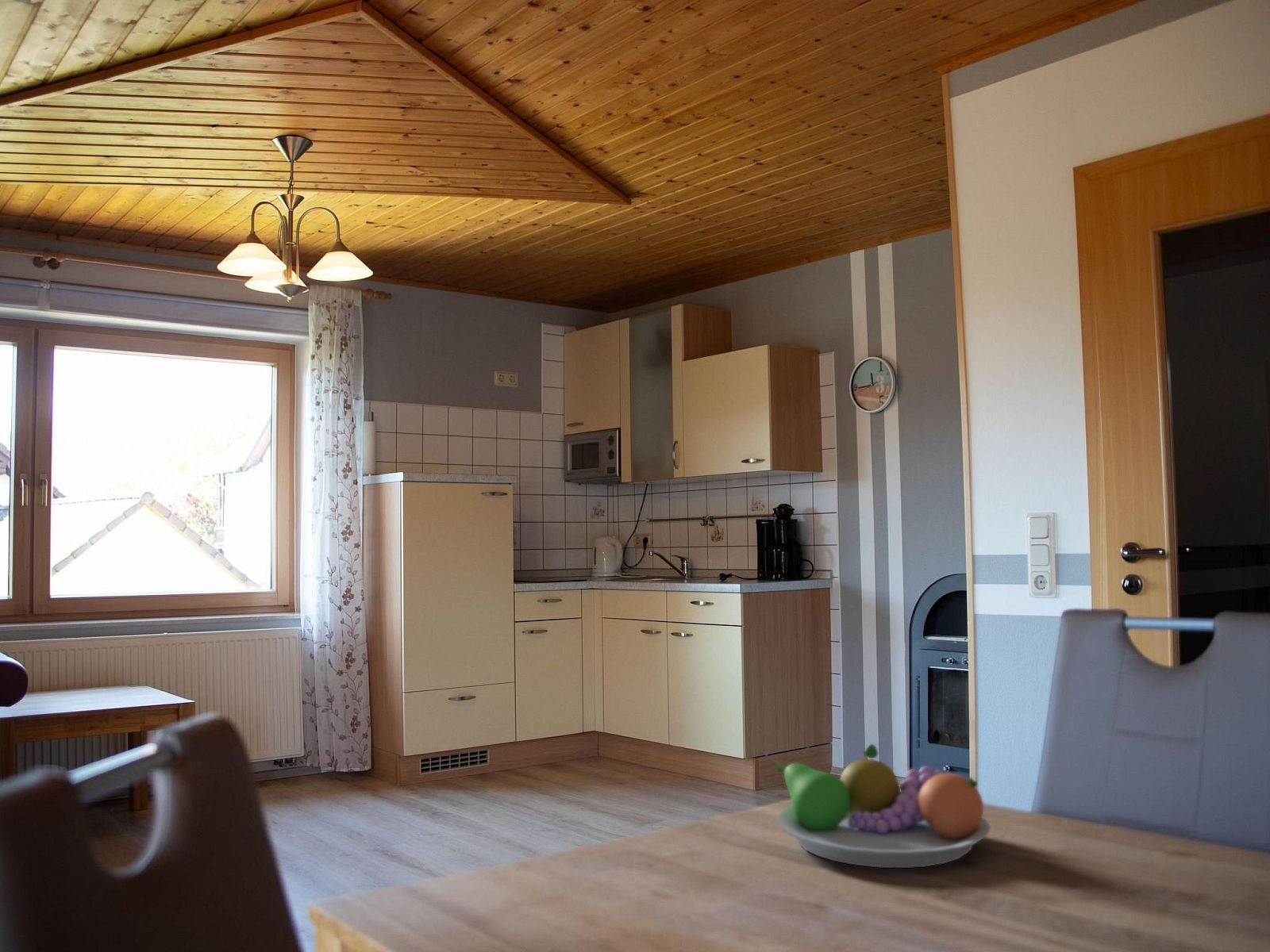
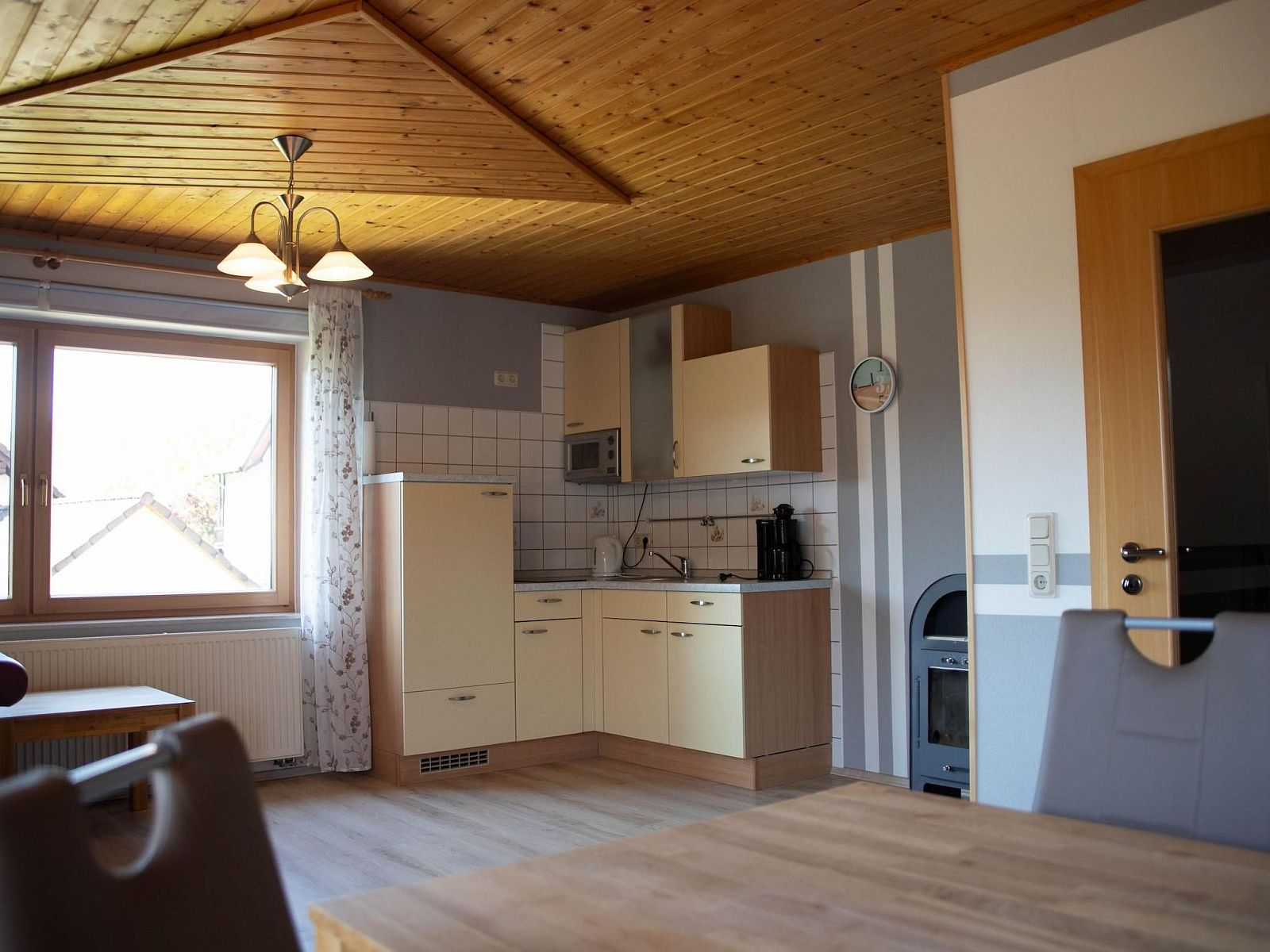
- fruit bowl (874, 798)
